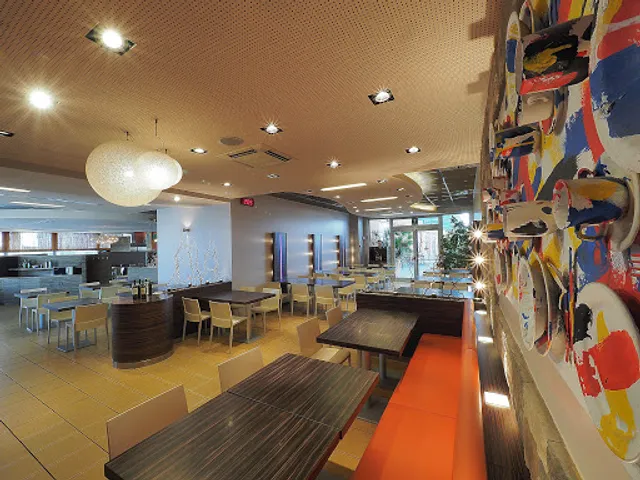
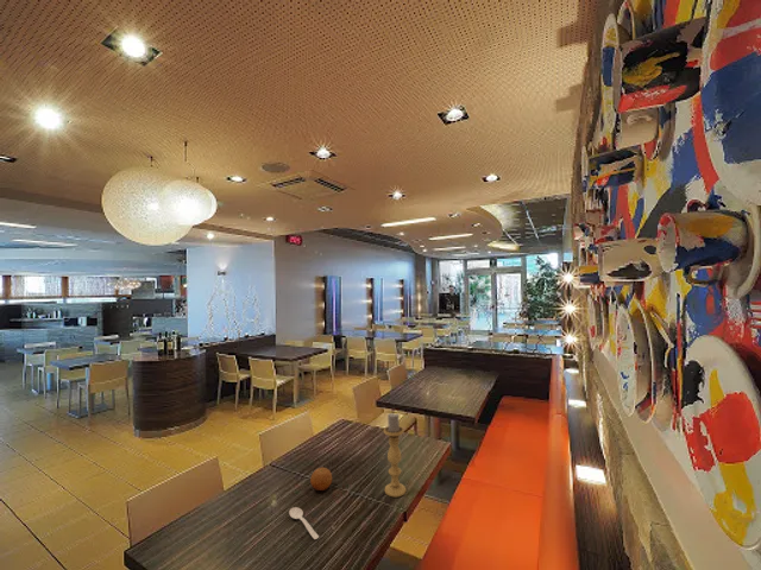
+ candle holder (394, 451)
+ spoon (303, 521)
+ fruit (321, 479)
